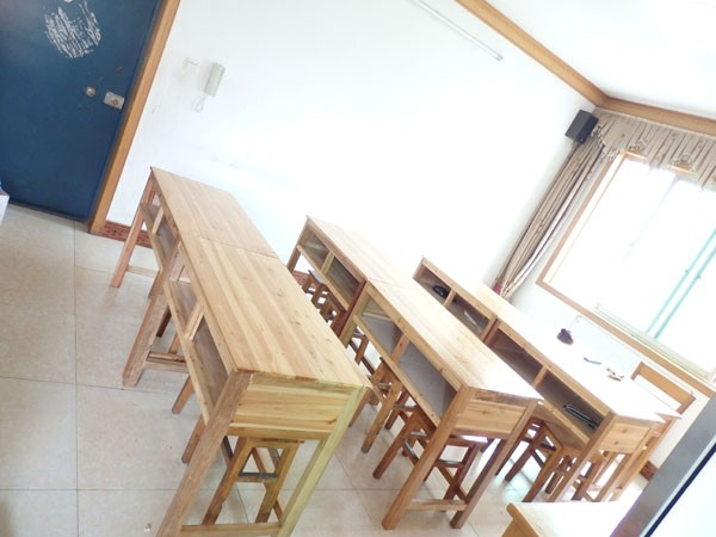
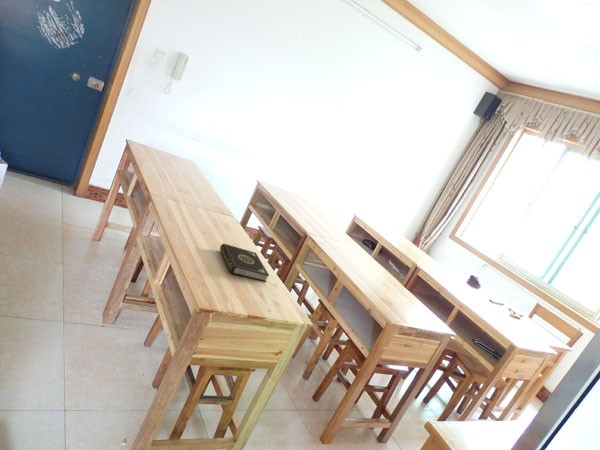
+ book (243, 262)
